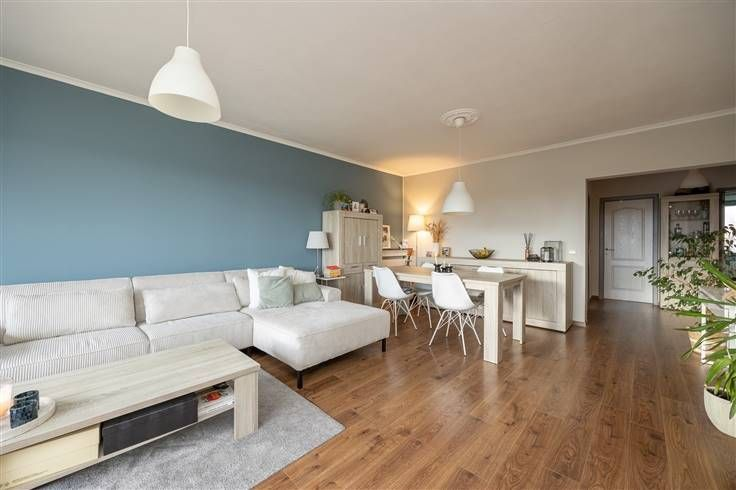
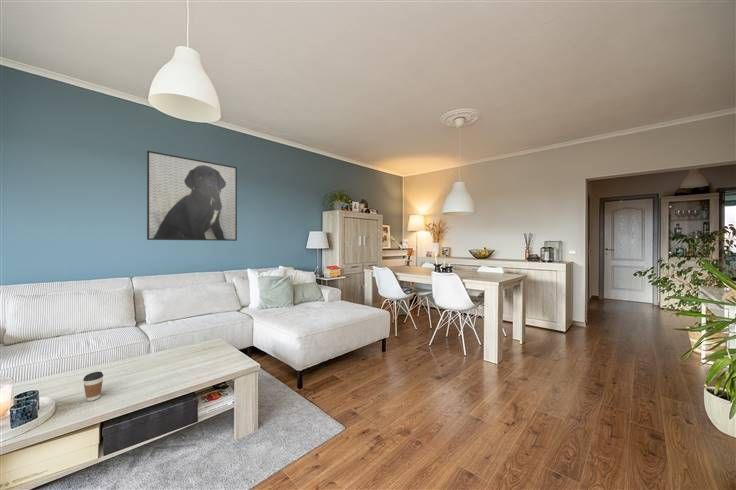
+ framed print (196, 200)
+ coffee cup (93, 386)
